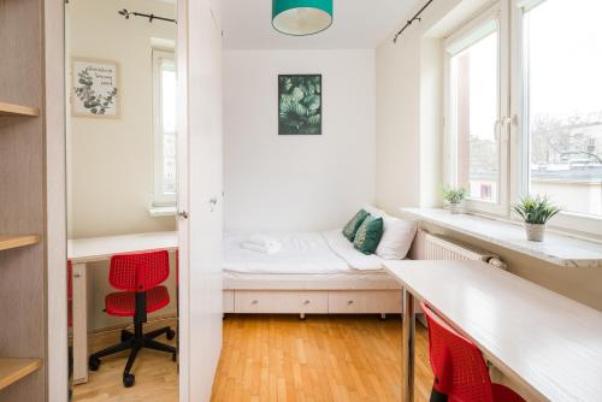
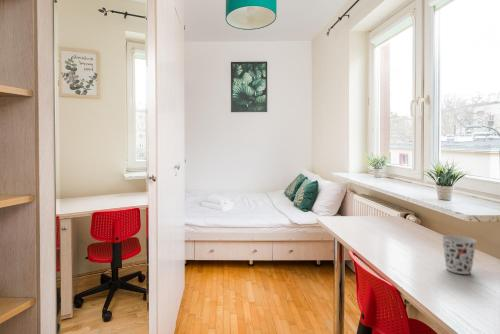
+ cup (458, 254)
